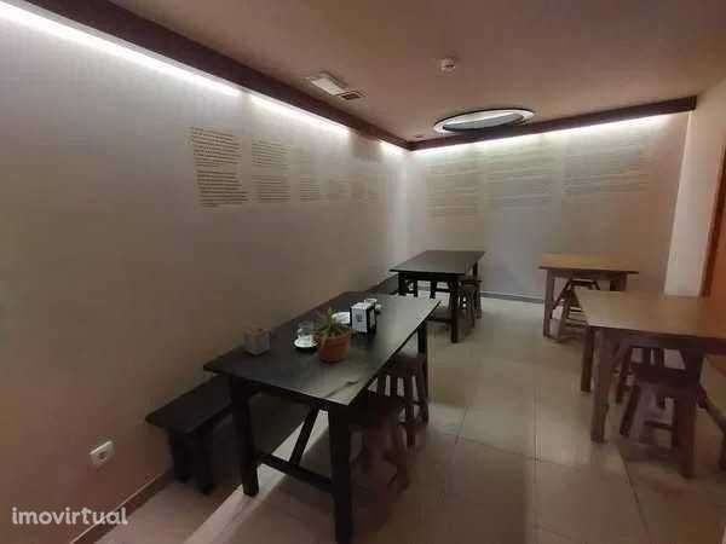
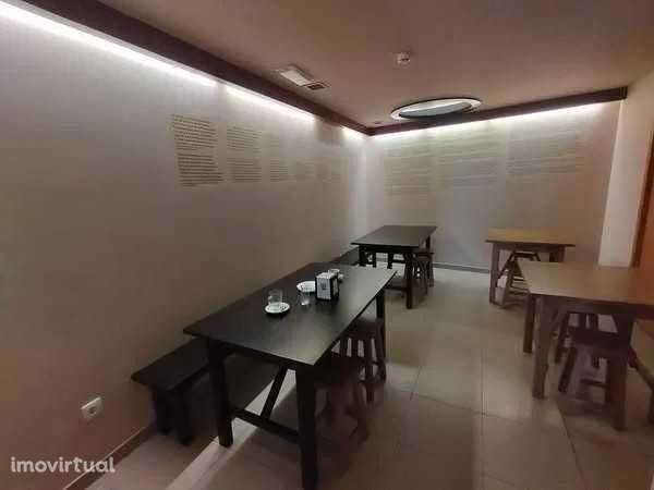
- potted plant (329, 331)
- napkin holder (255, 336)
- spoon (340, 384)
